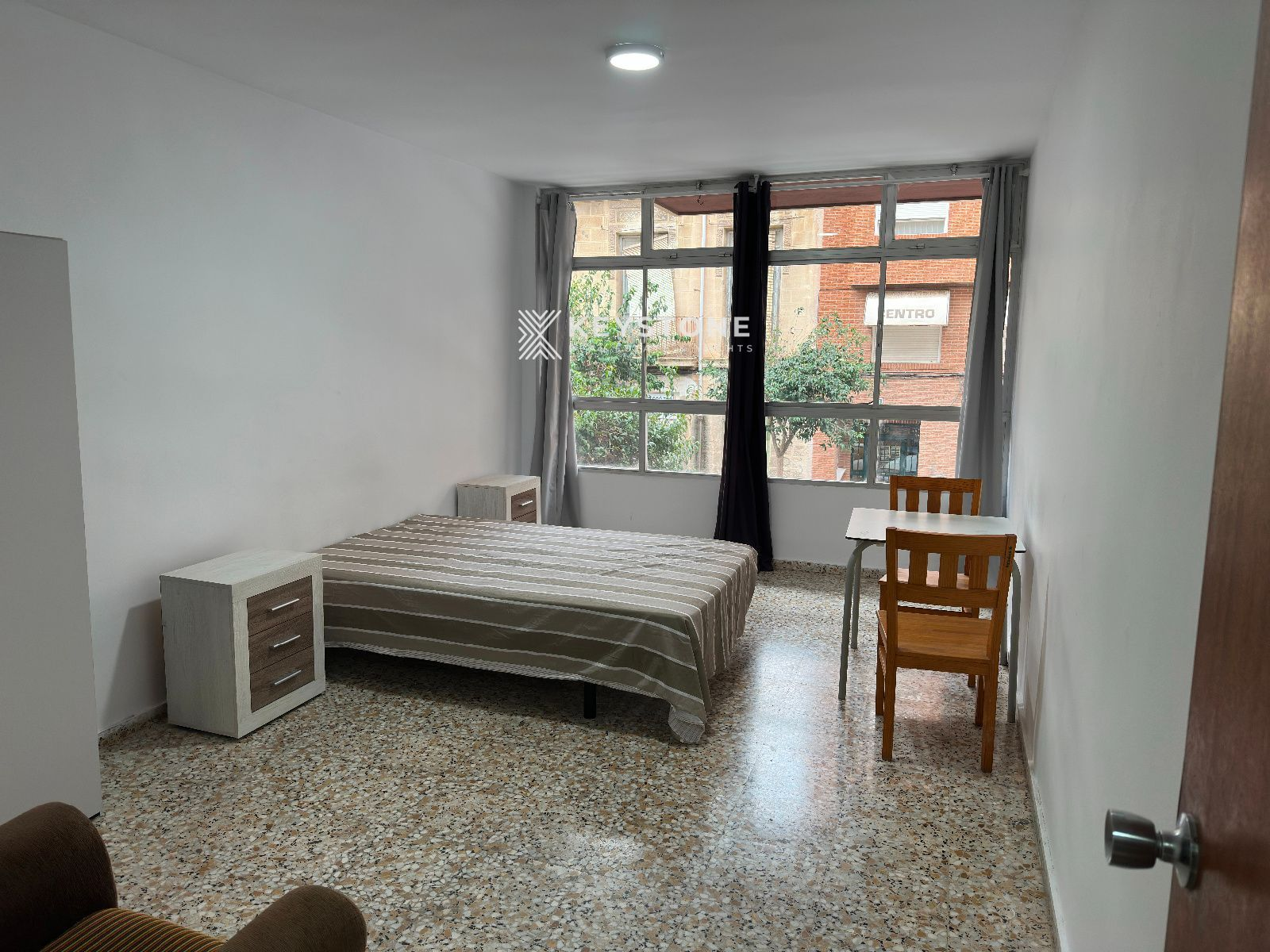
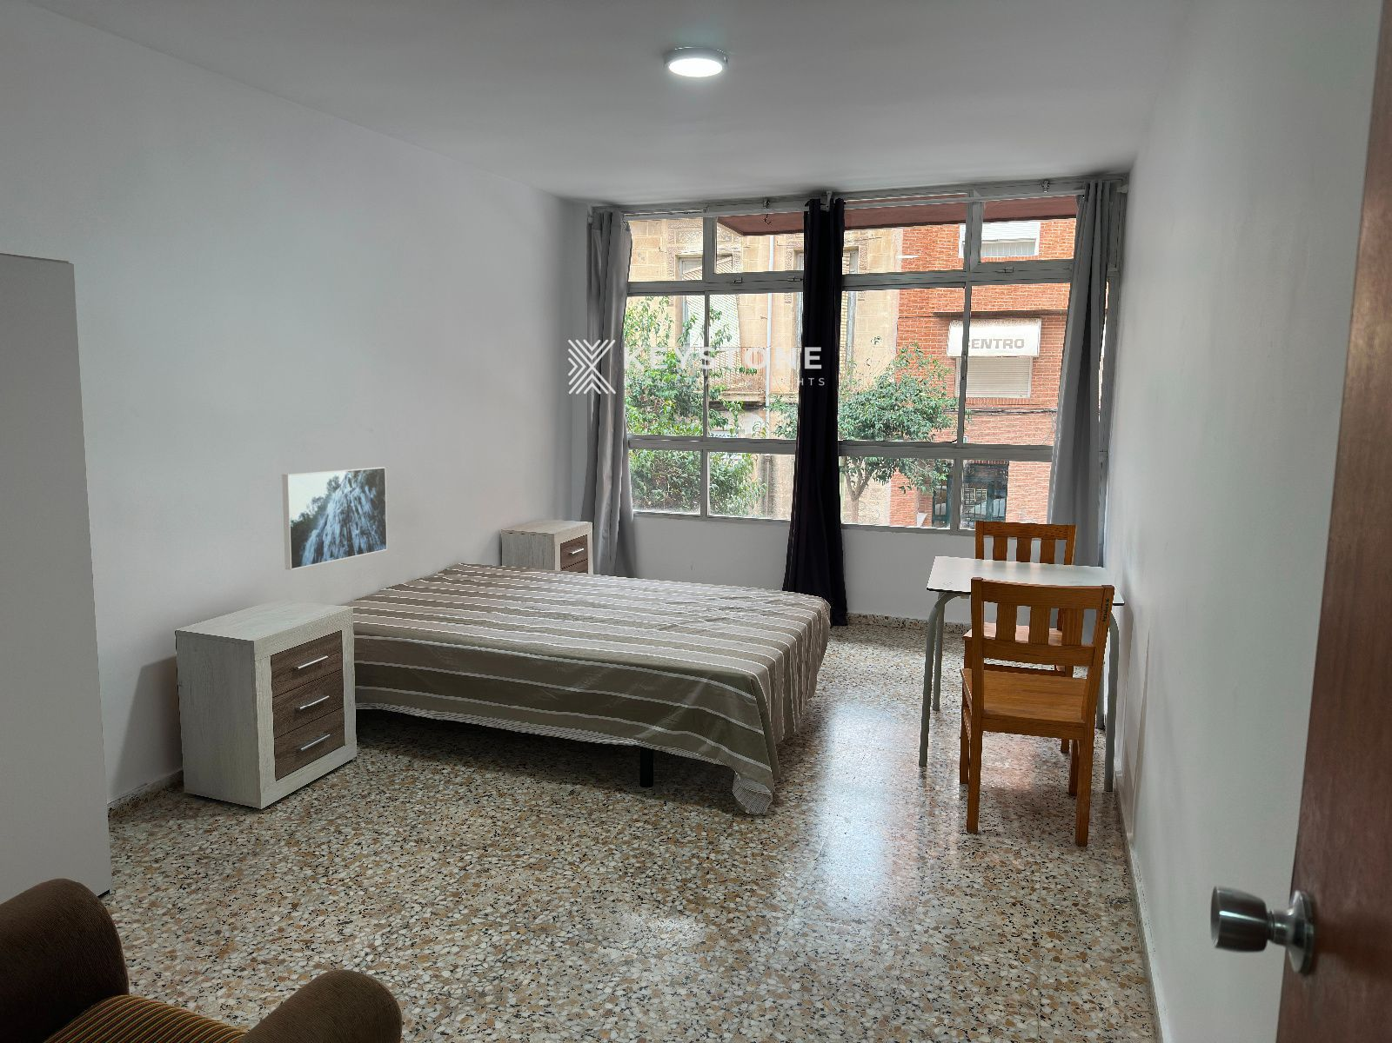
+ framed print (339, 515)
